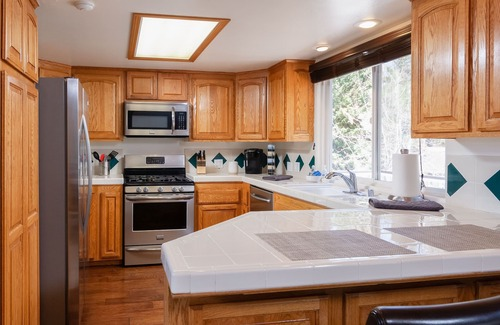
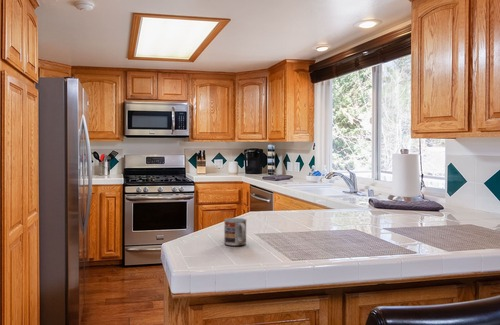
+ cup (237, 232)
